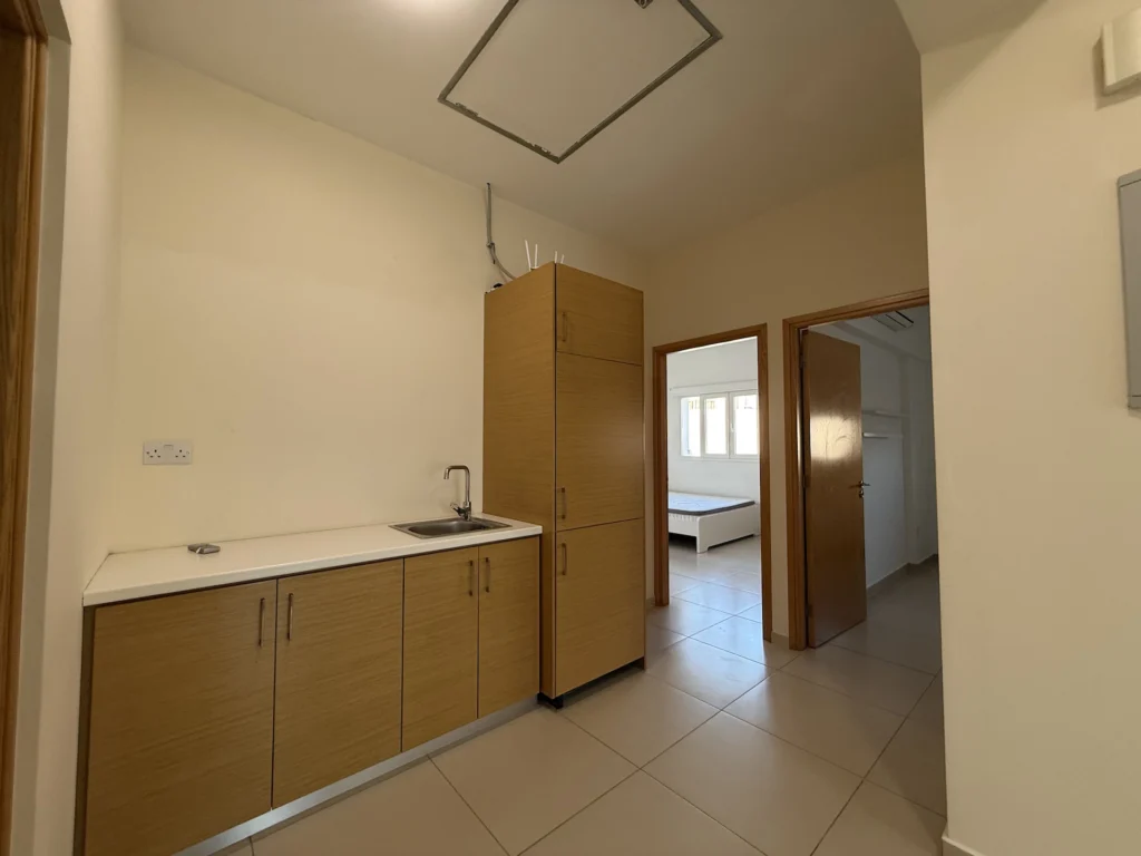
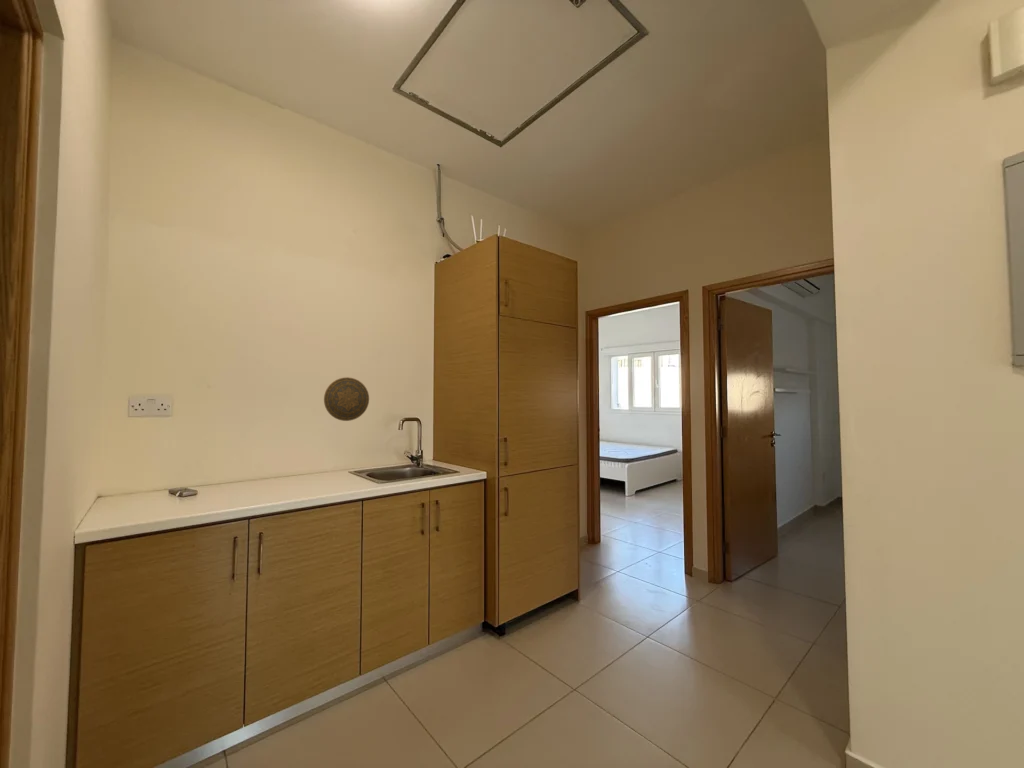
+ decorative plate (347, 399)
